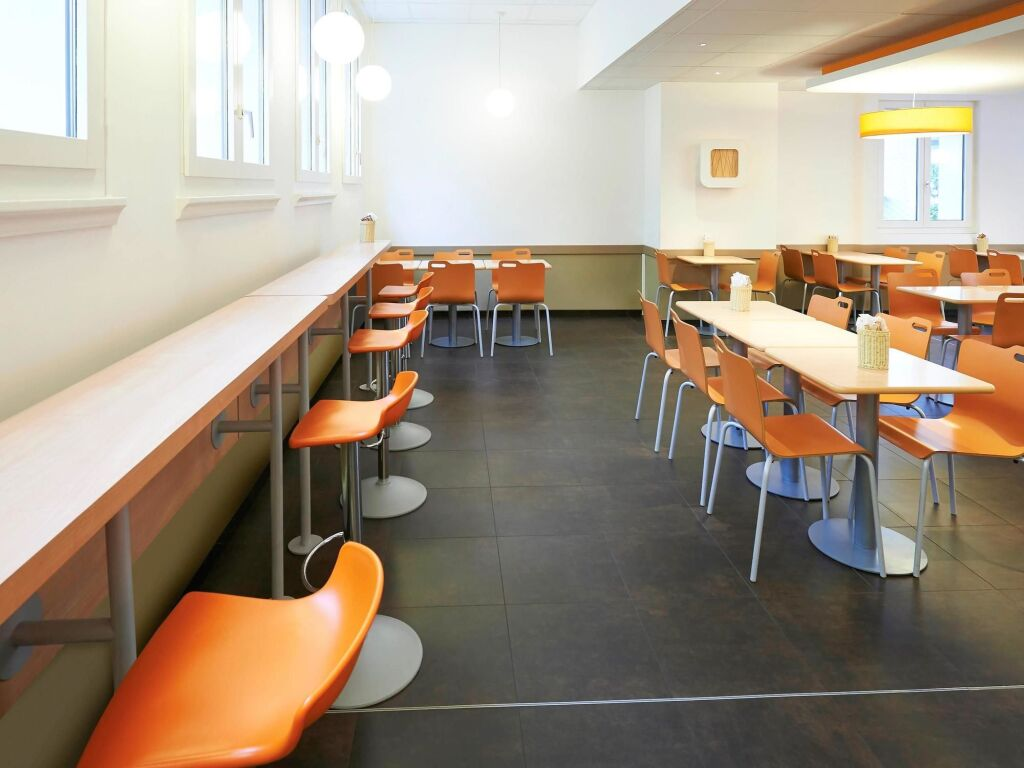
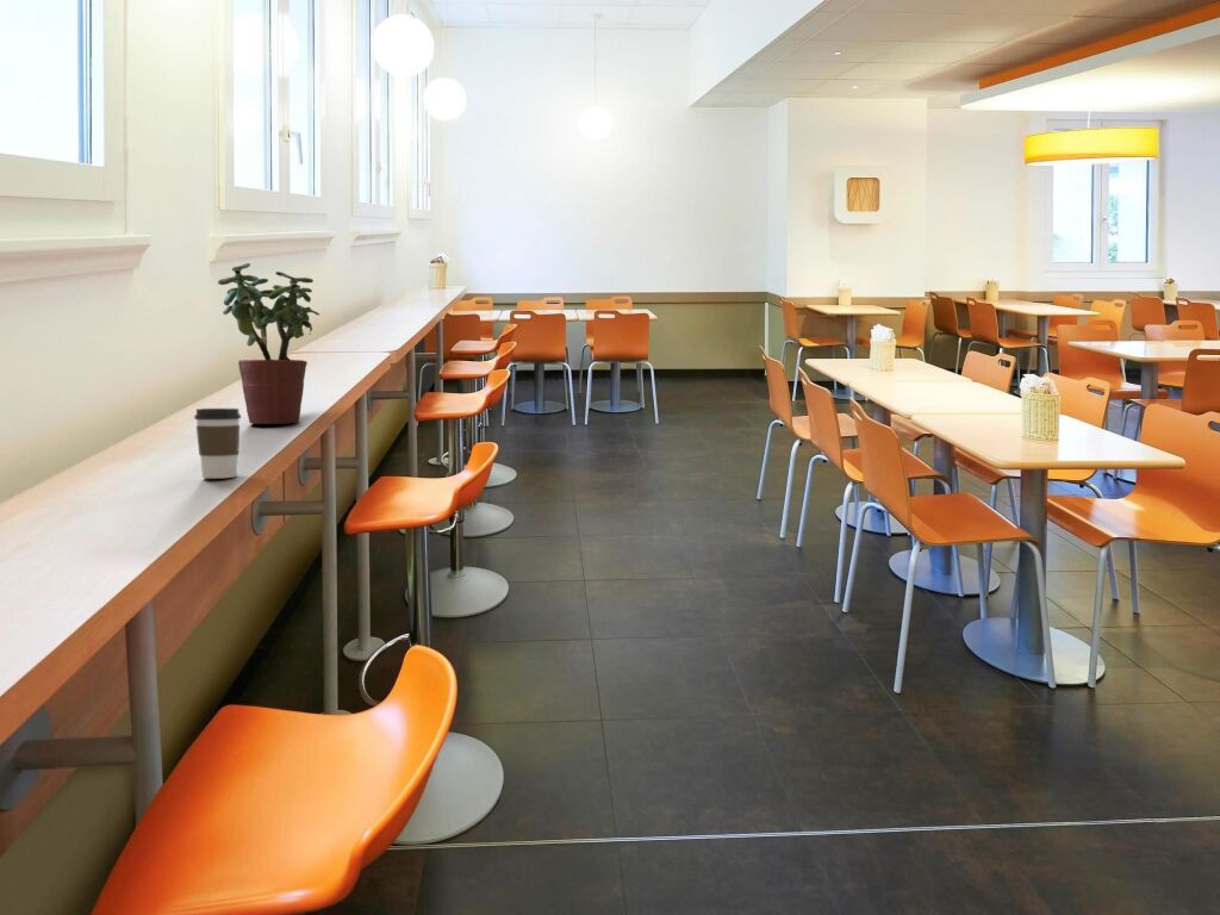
+ potted plant (266, 346)
+ coffee cup (218, 442)
